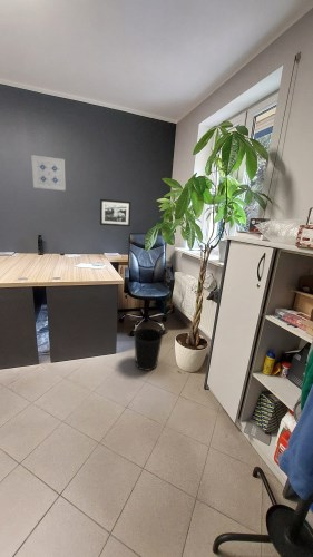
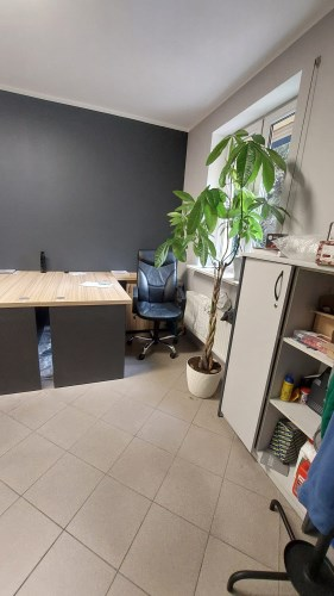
- wastebasket (147, 349)
- picture frame (115, 213)
- wall art (49, 173)
